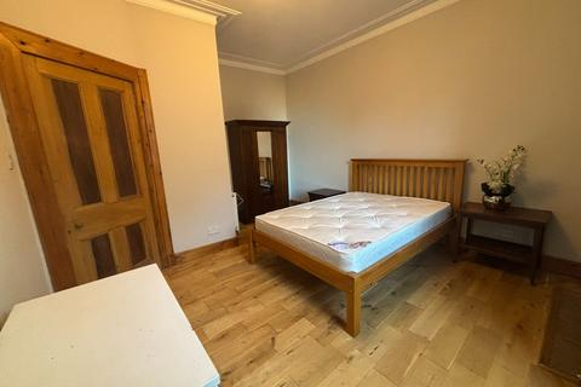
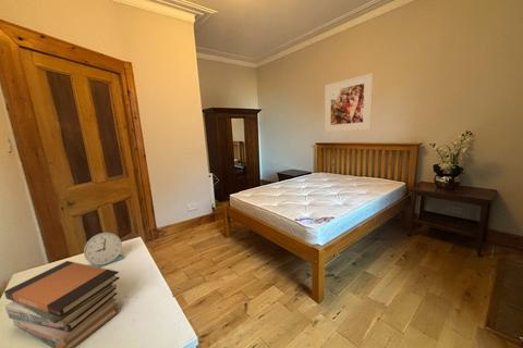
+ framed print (345, 105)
+ alarm clock (102, 247)
+ book stack (66, 300)
